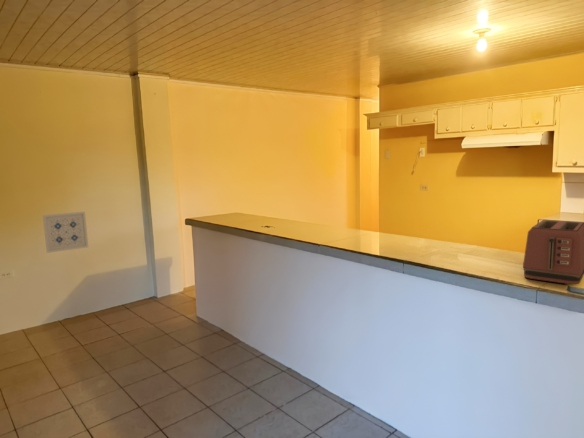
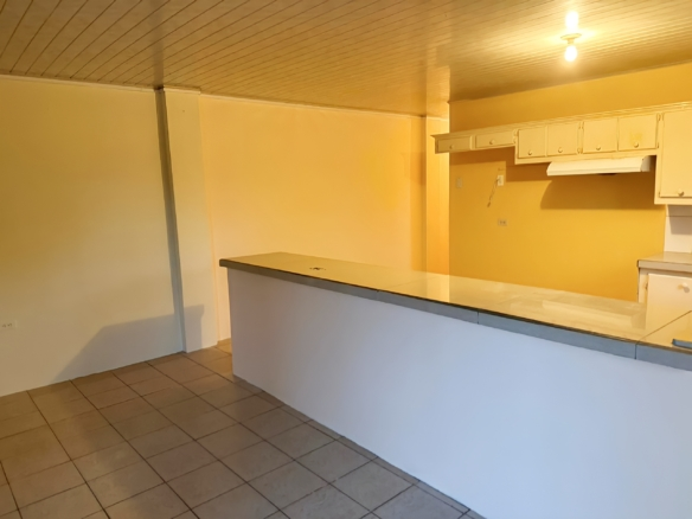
- wall art (66, 231)
- toaster (556, 249)
